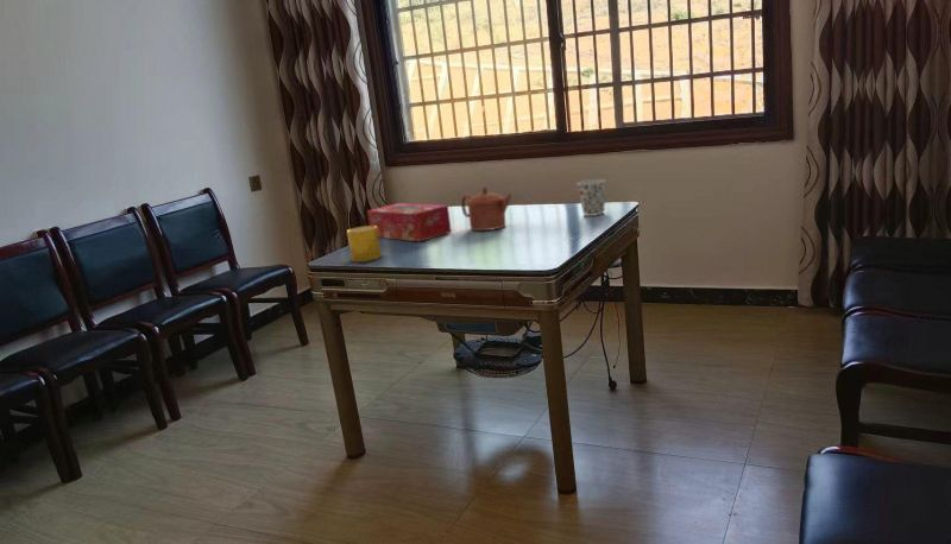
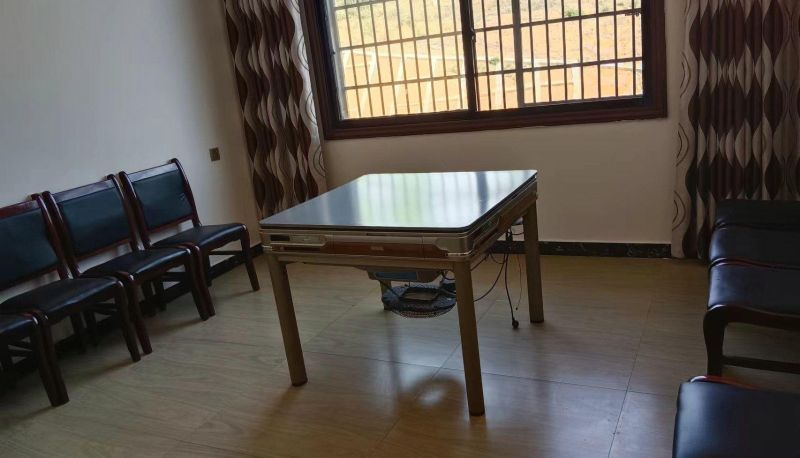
- teapot (486, 207)
- tissue box (408, 221)
- cup (364, 243)
- cup (592, 197)
